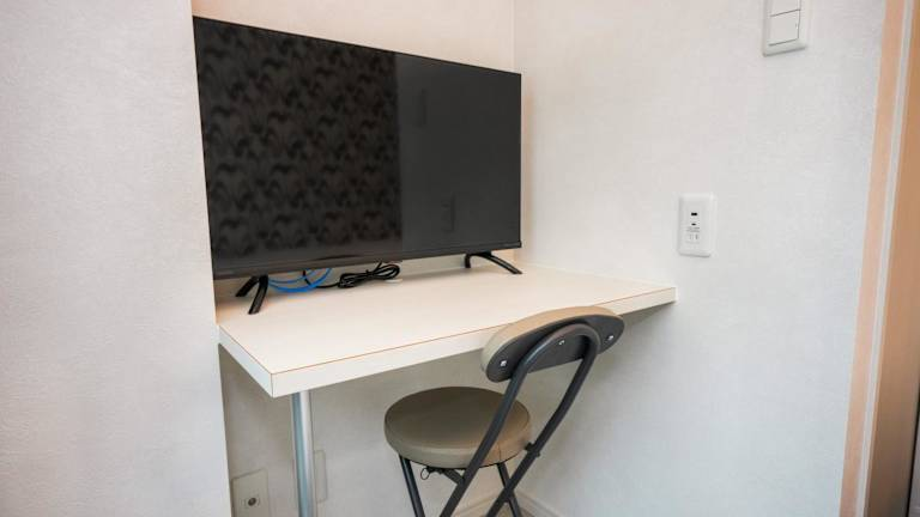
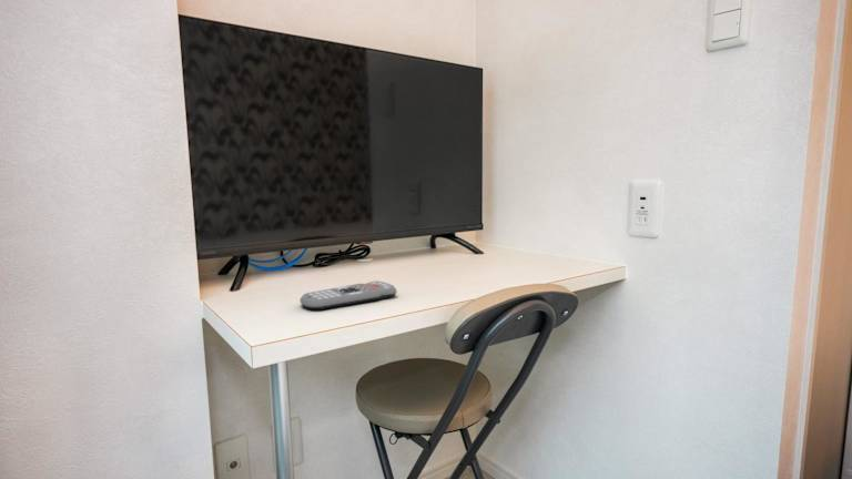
+ remote control (348, 295)
